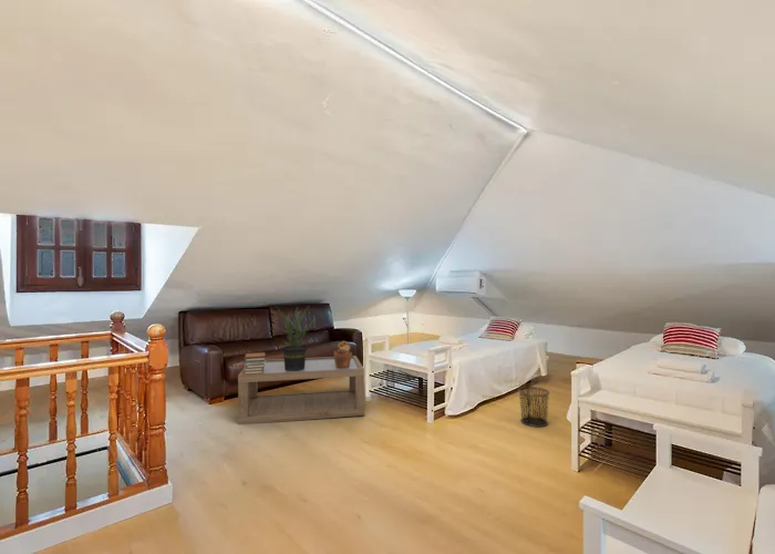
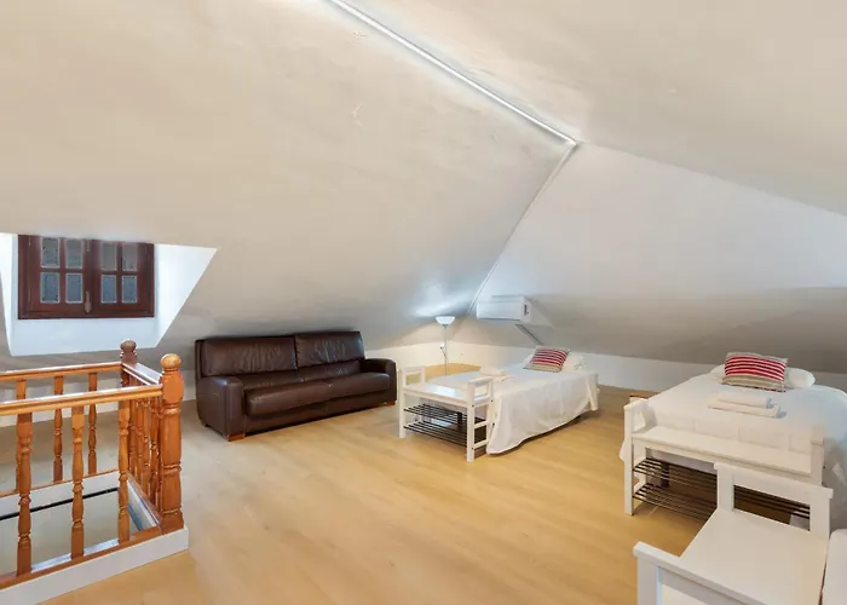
- book stack (255, 362)
- coffee table (303, 392)
- waste bin (534, 406)
- decorative container (342, 352)
- potted plant (296, 336)
